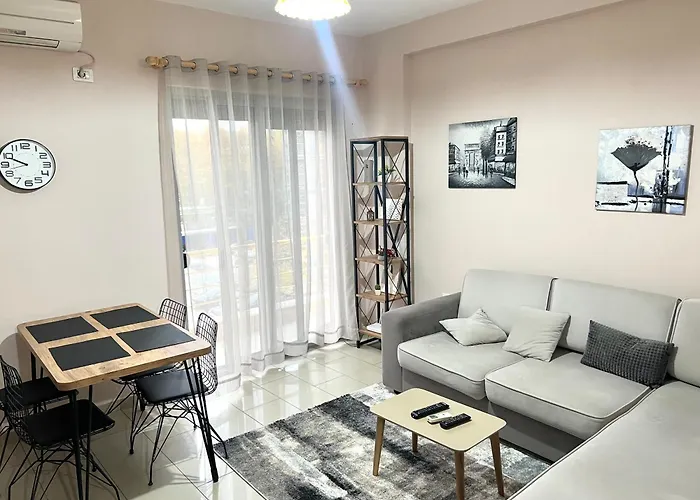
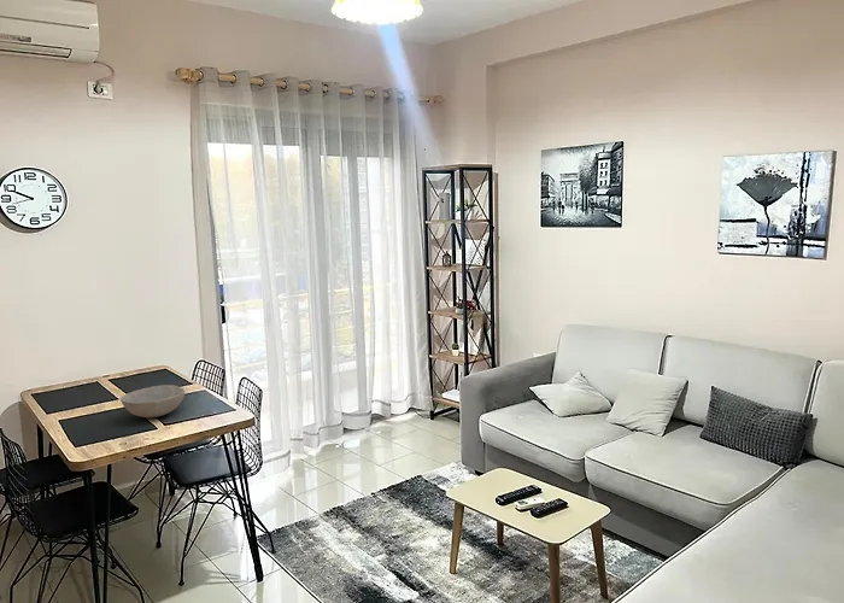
+ bowl (153, 404)
